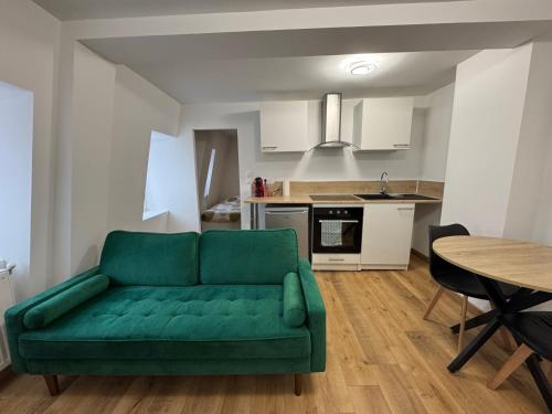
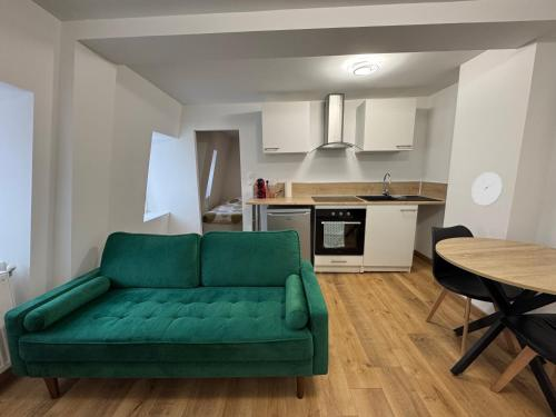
+ wall clock (485, 189)
